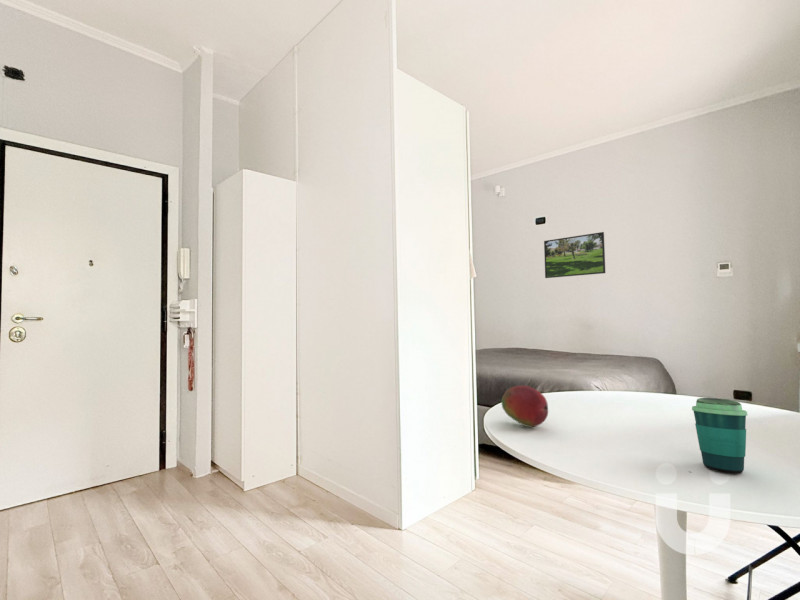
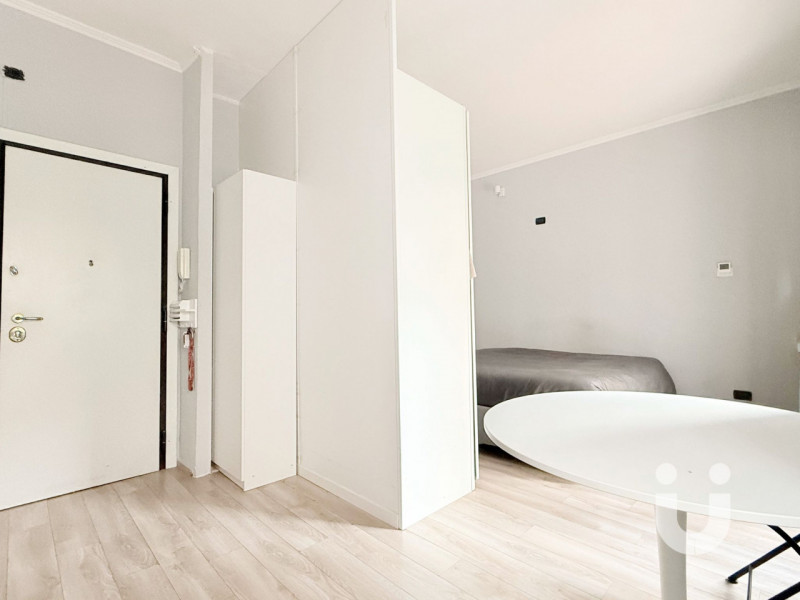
- cup (719, 433)
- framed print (573, 256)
- fruit (524, 405)
